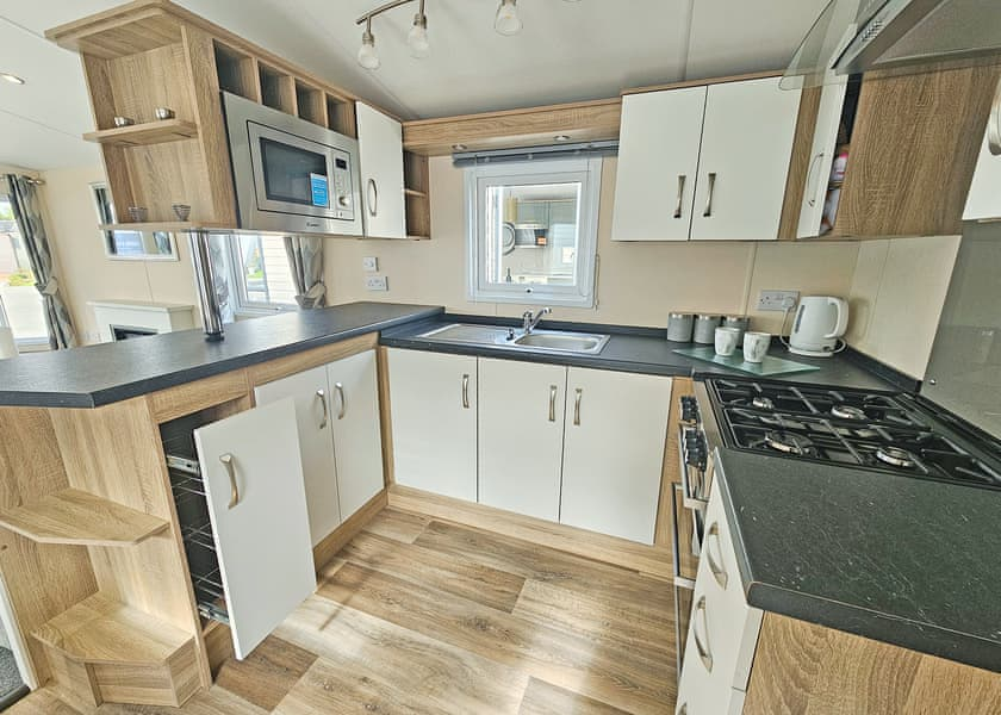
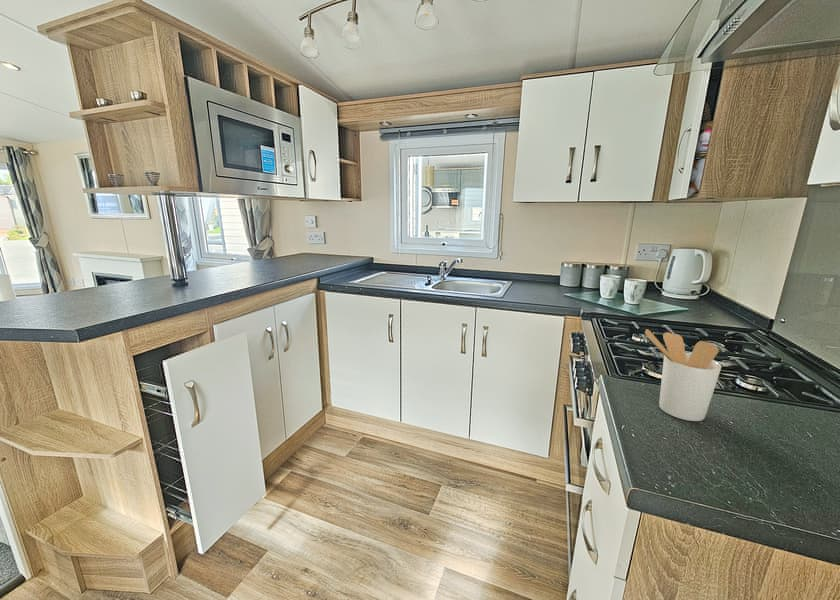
+ utensil holder (675, 371)
